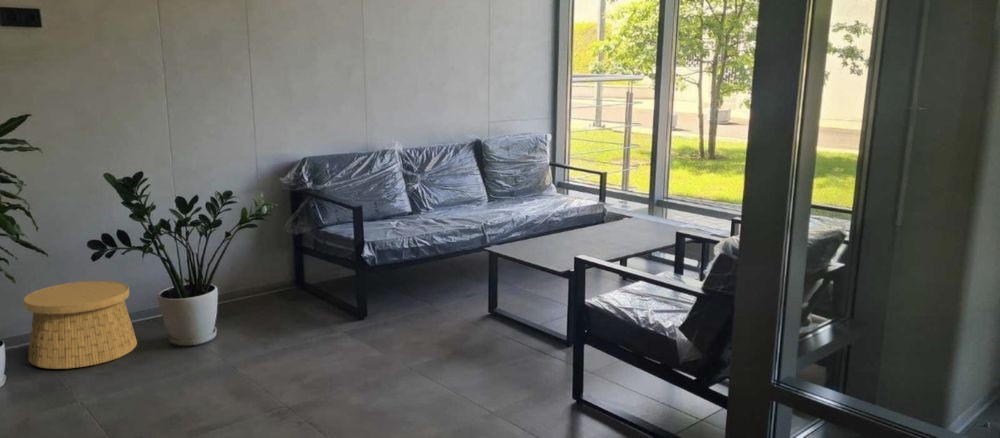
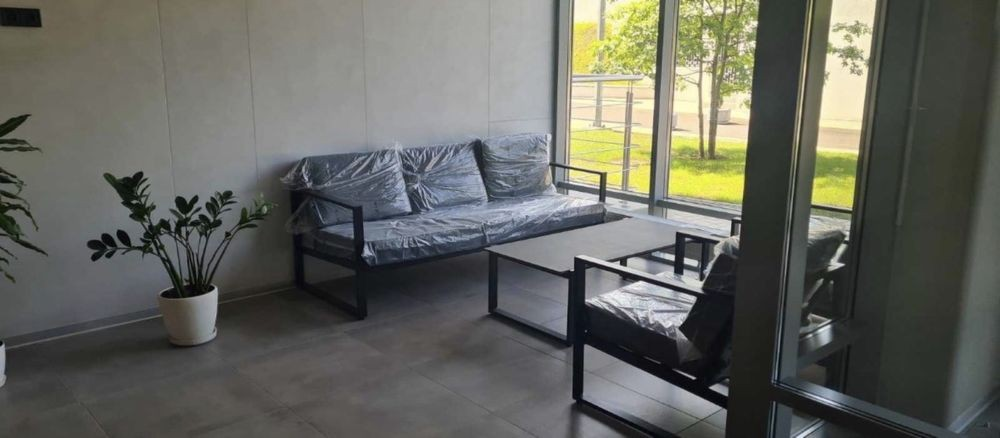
- basket (81, 322)
